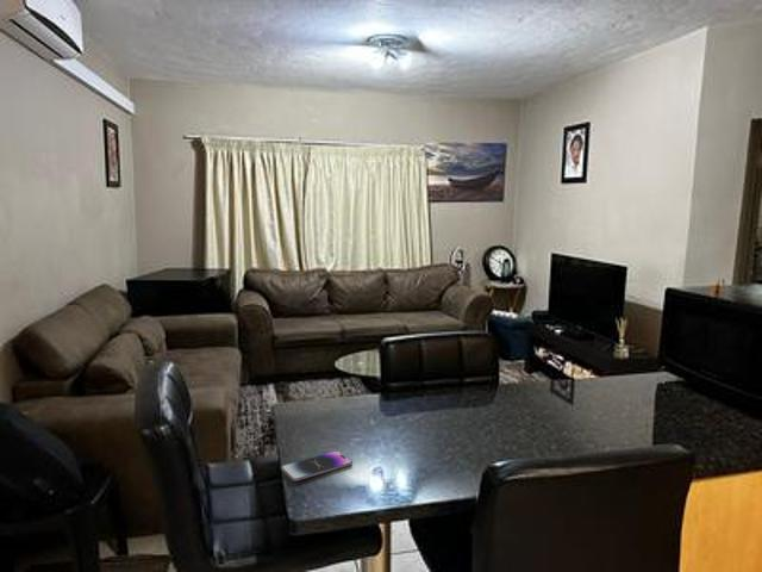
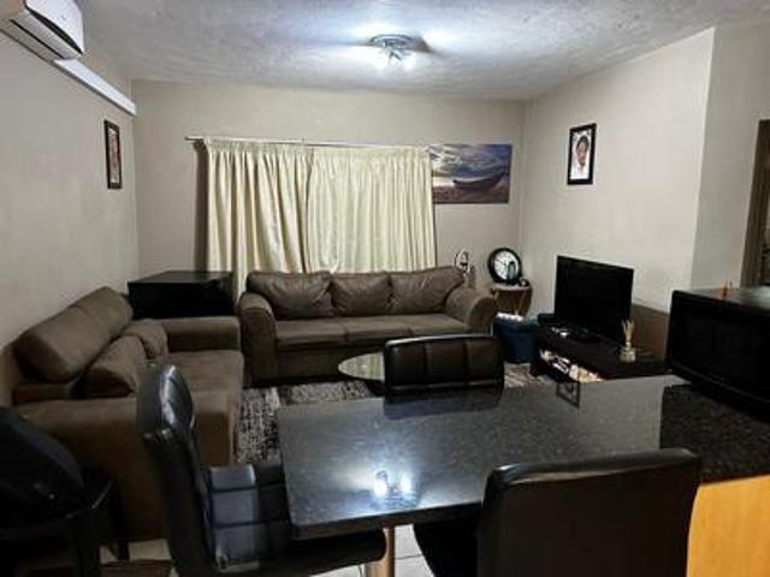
- smartphone (317, 465)
